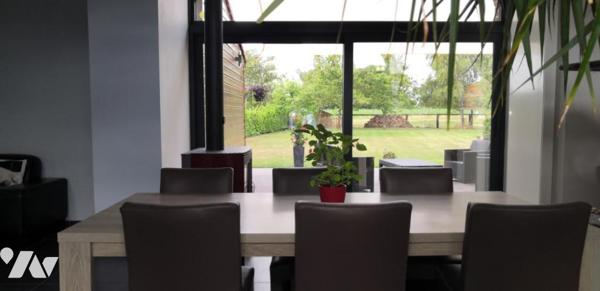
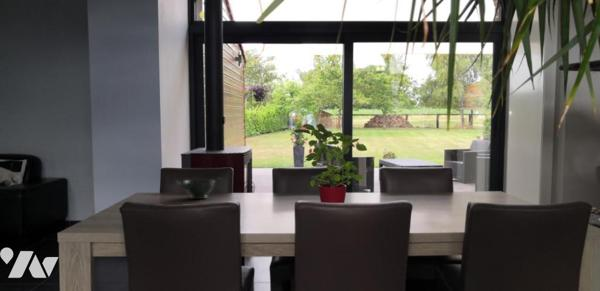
+ bowl (199, 188)
